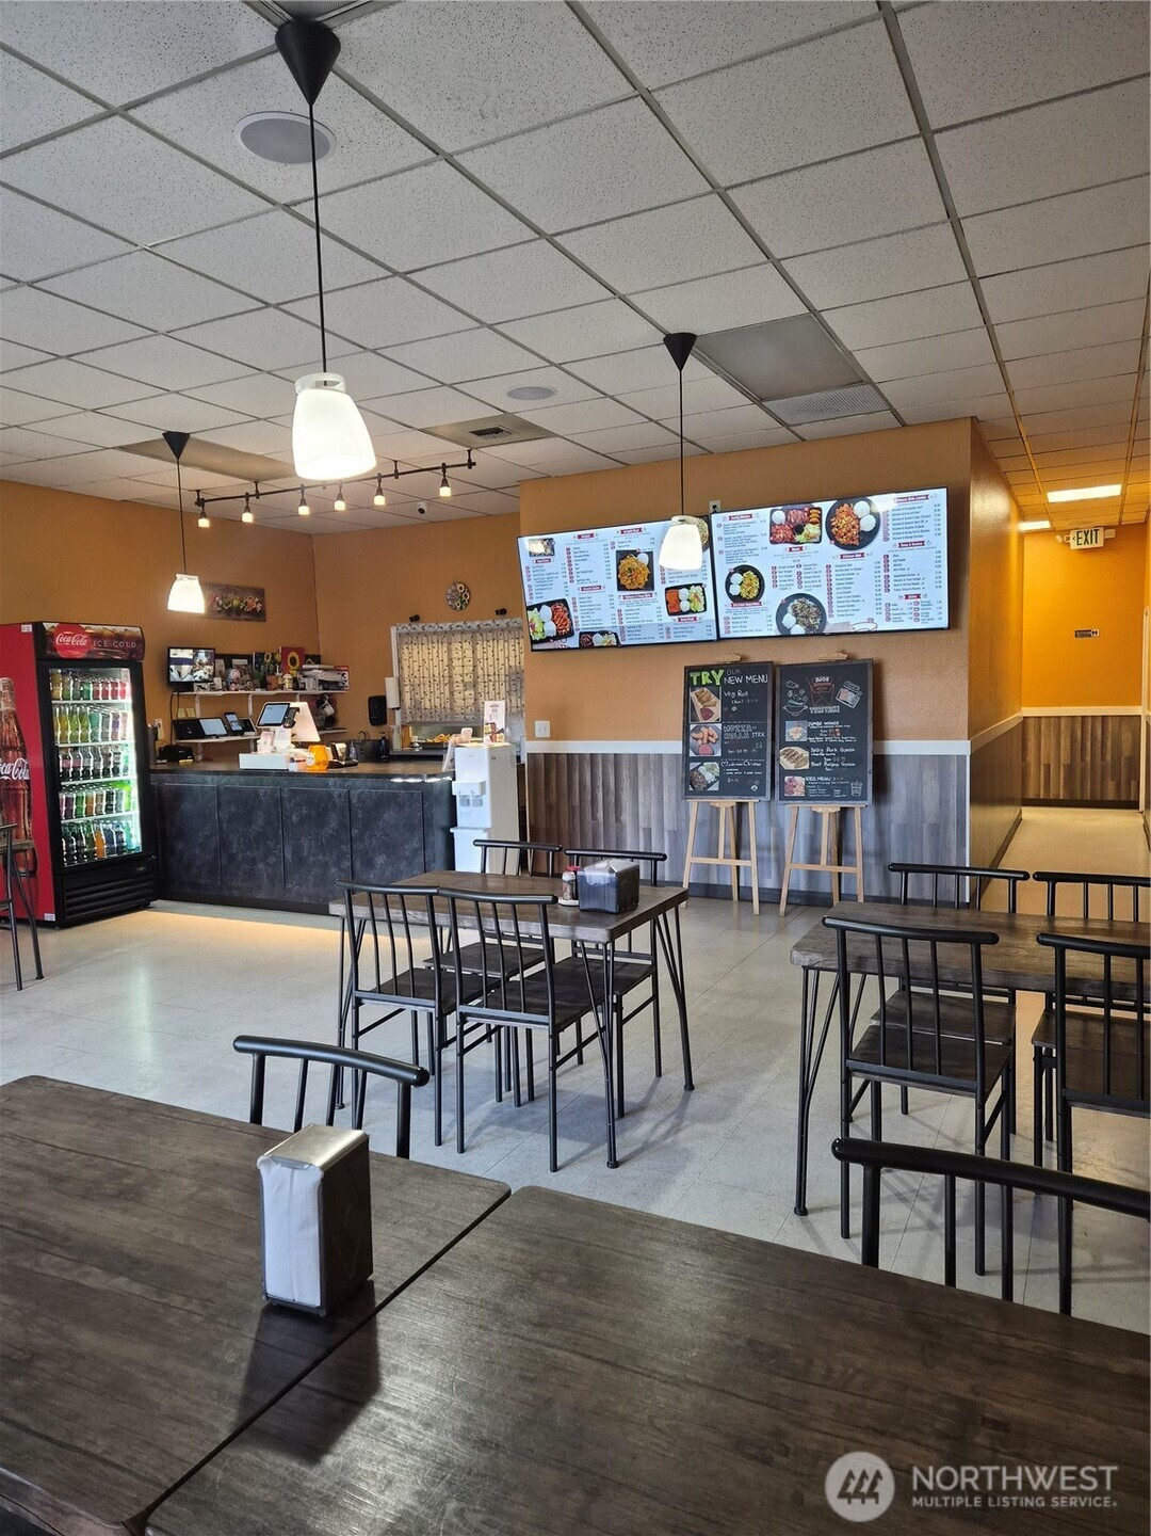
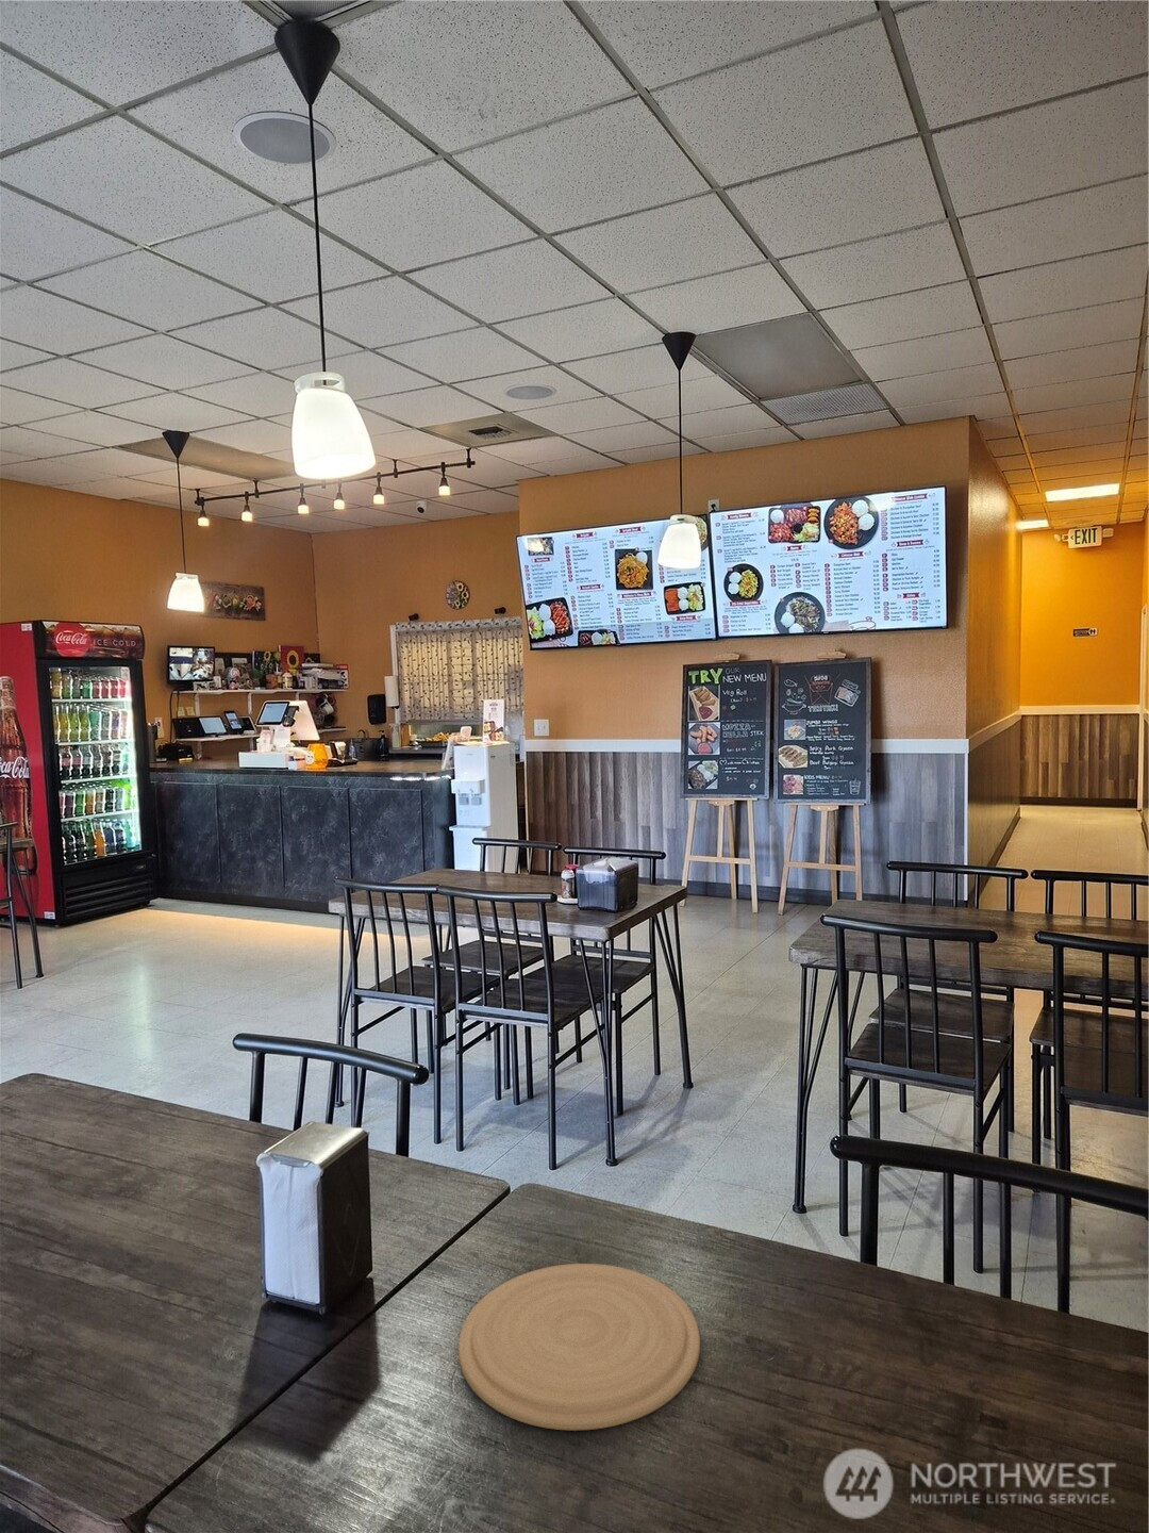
+ plate (579, 1334)
